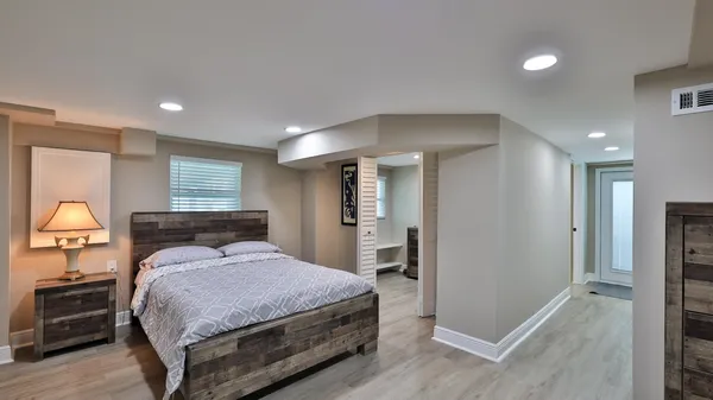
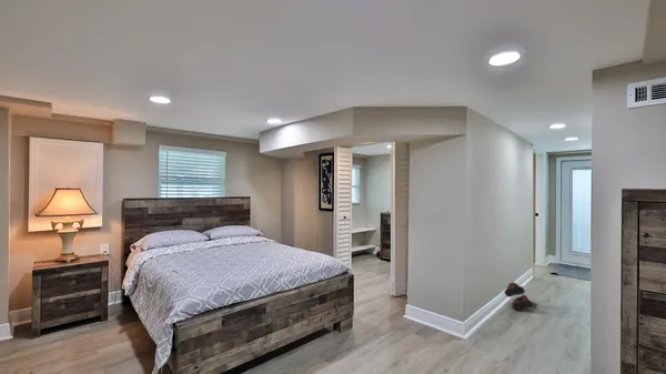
+ boots (519, 294)
